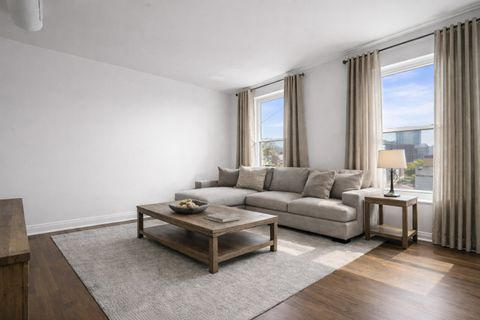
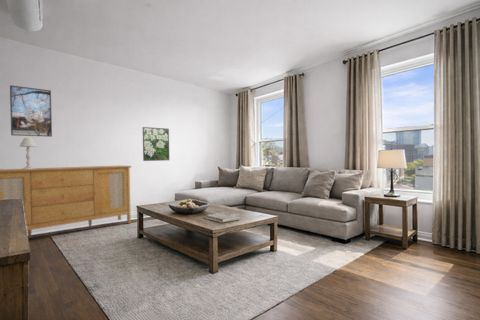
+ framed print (31, 112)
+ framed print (156, 144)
+ sideboard (61, 200)
+ table lamp (28, 153)
